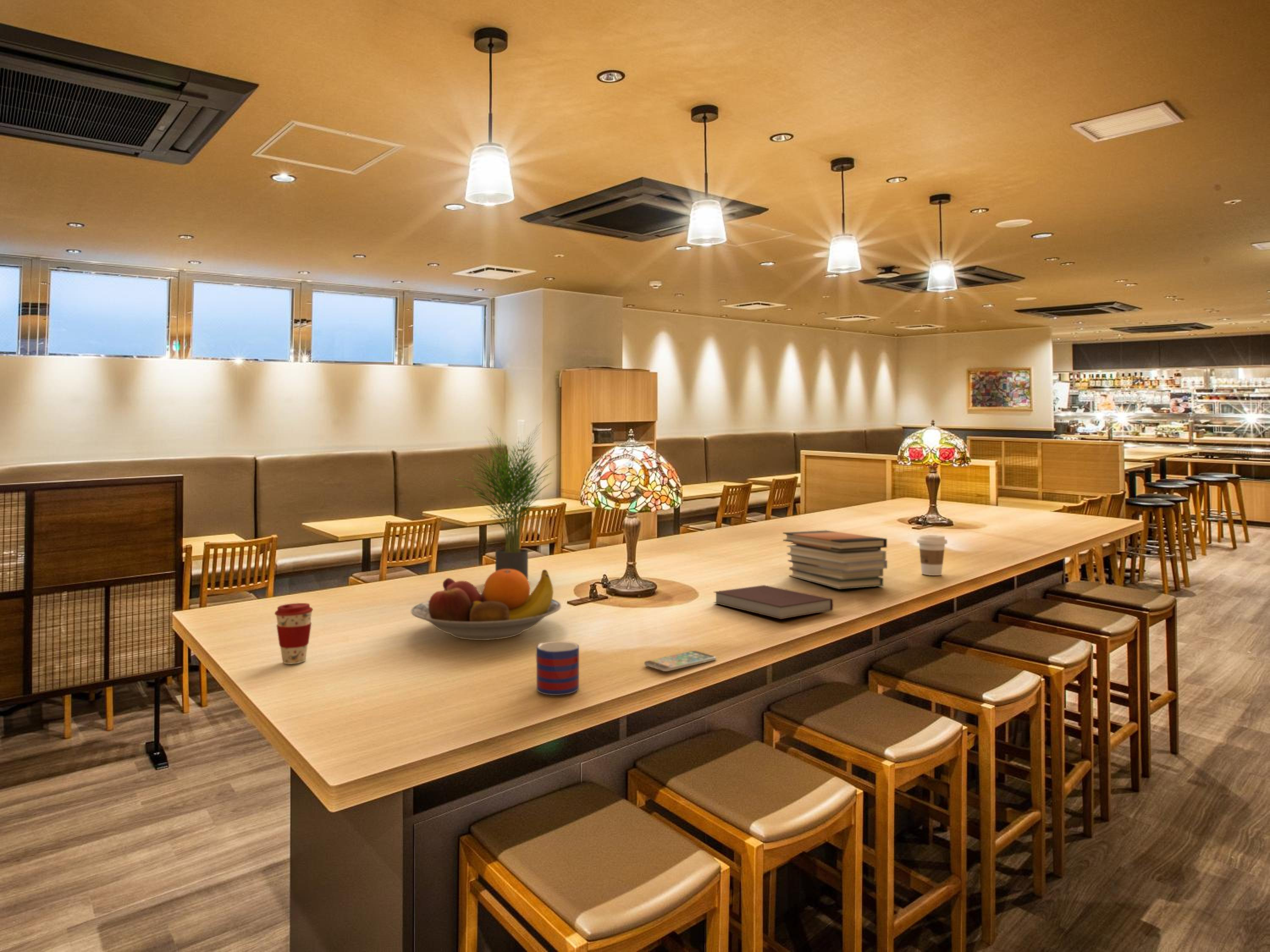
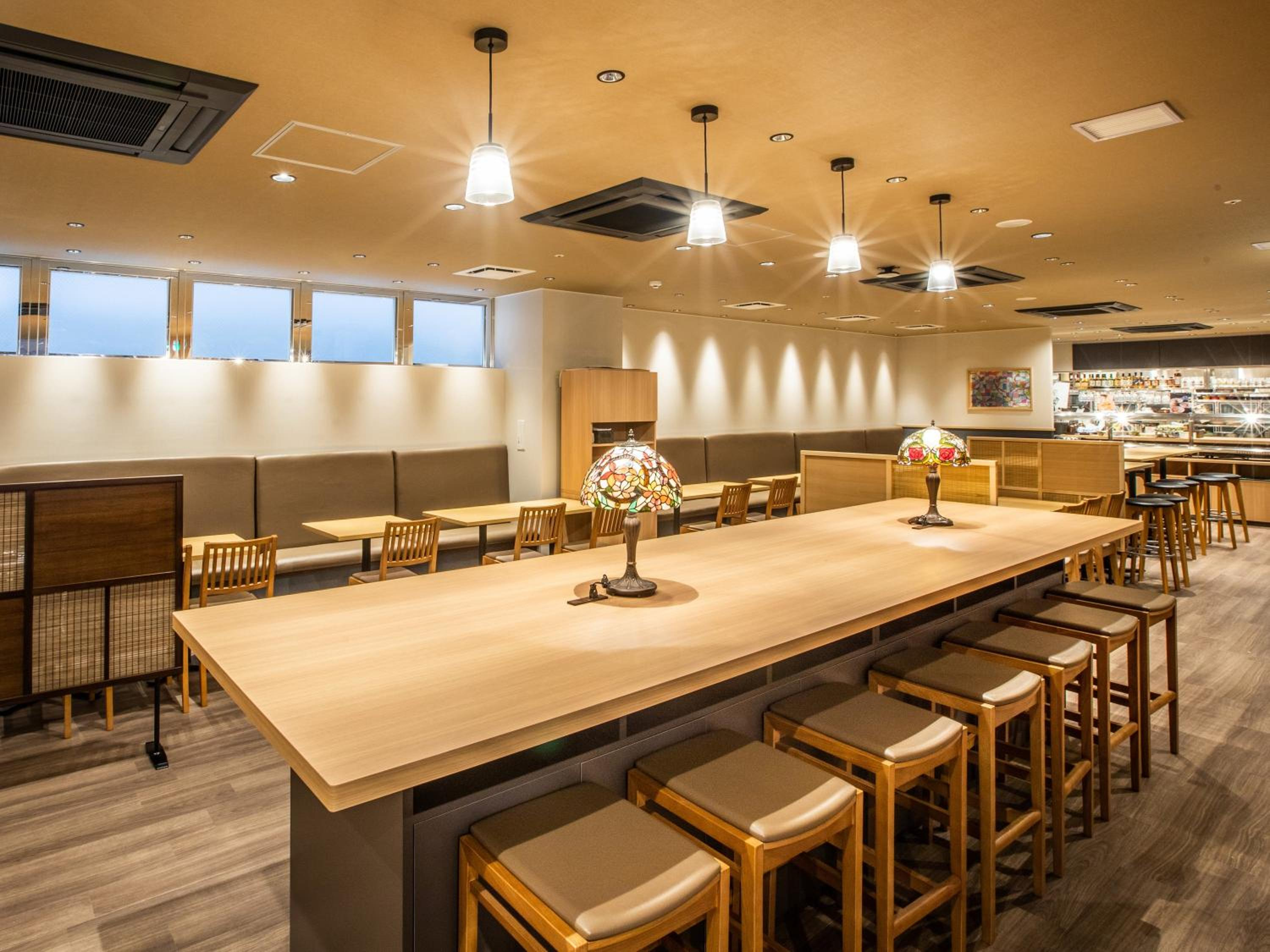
- book stack (834, 558)
- fruit bowl (487, 600)
- notebook (772, 601)
- smartphone (680, 660)
- potted plant (505, 502)
- coffee cup (294, 633)
- coffee cup (932, 555)
- mug (552, 665)
